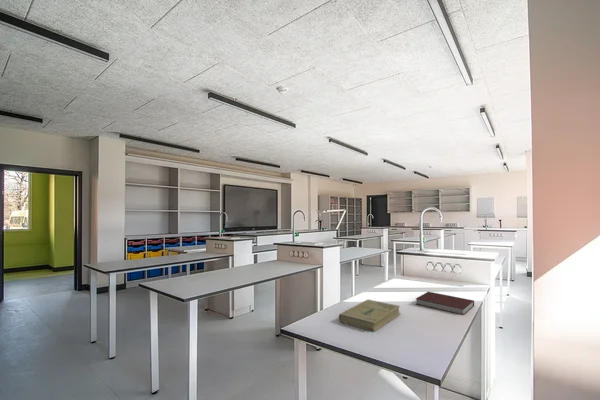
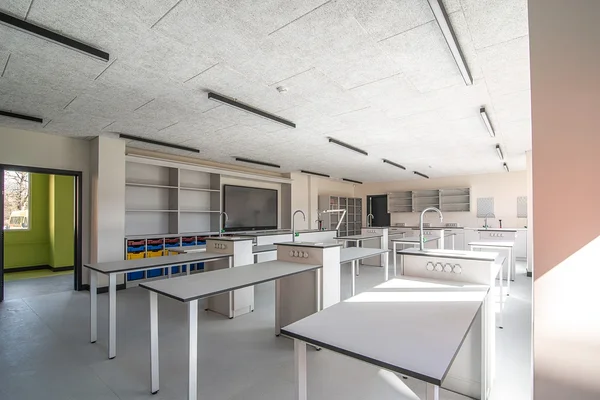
- notebook (444, 302)
- book (370, 313)
